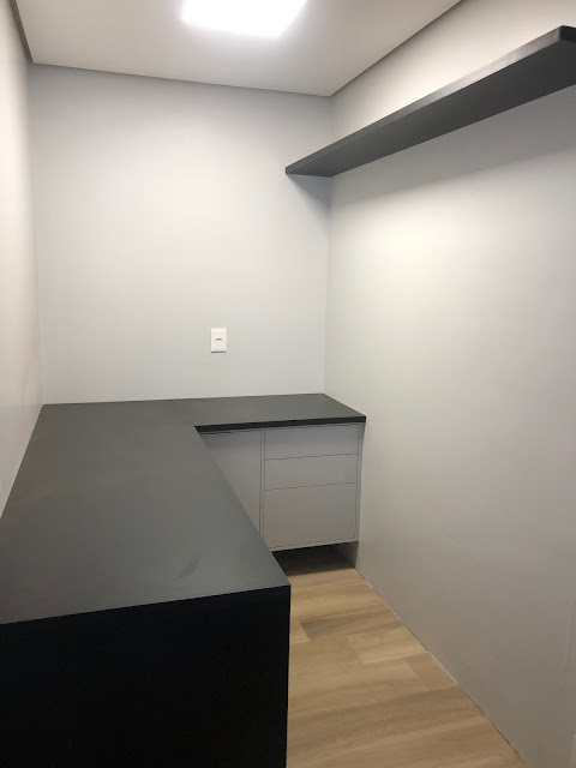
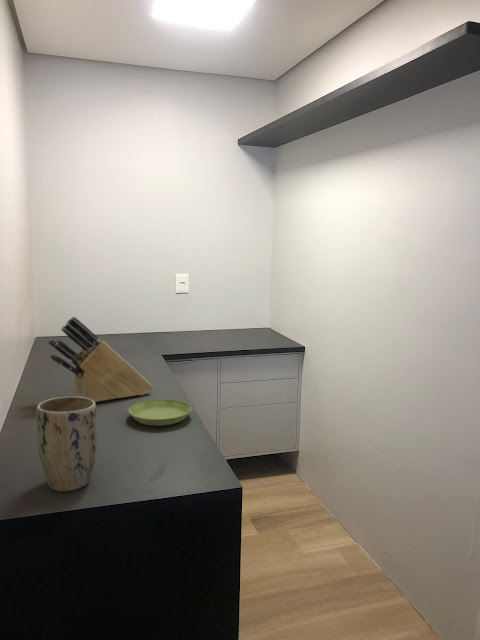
+ knife block (101, 356)
+ plant pot (67, 443)
+ saucer (160, 413)
